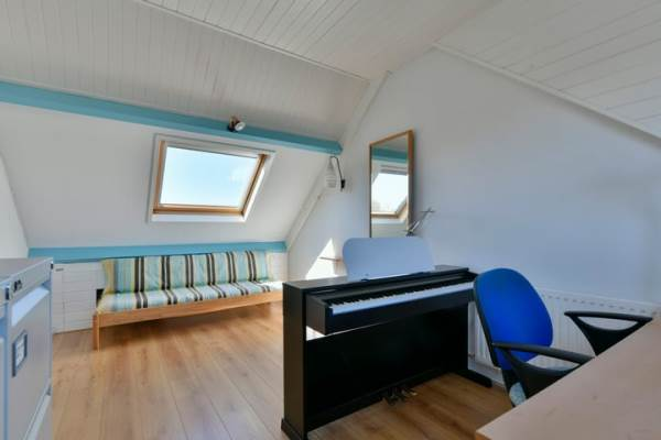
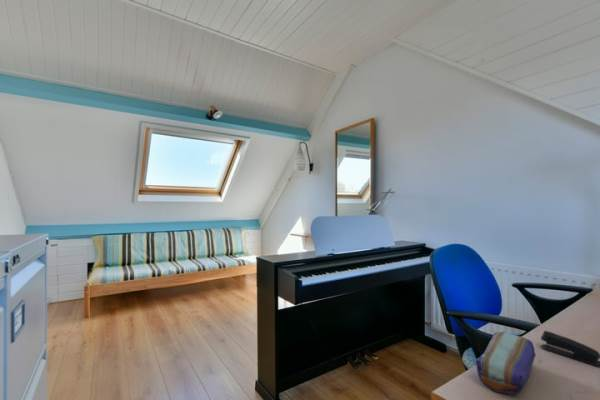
+ pencil case (507, 358)
+ stapler (570, 346)
